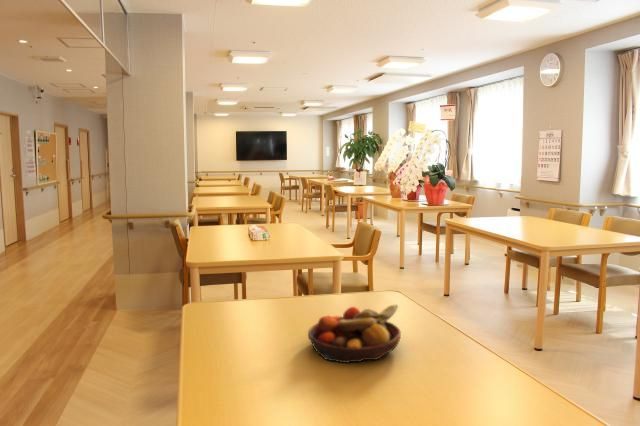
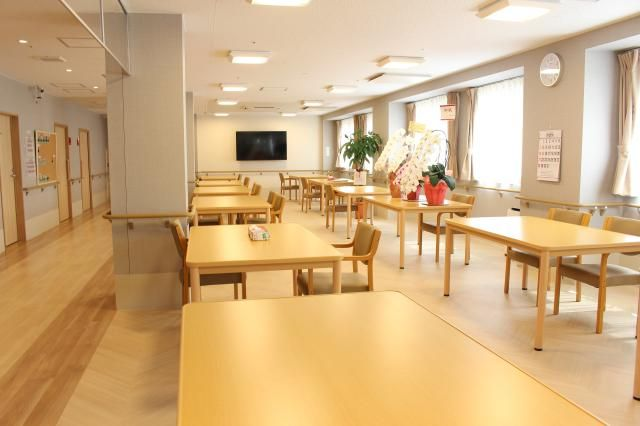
- fruit bowl (354, 327)
